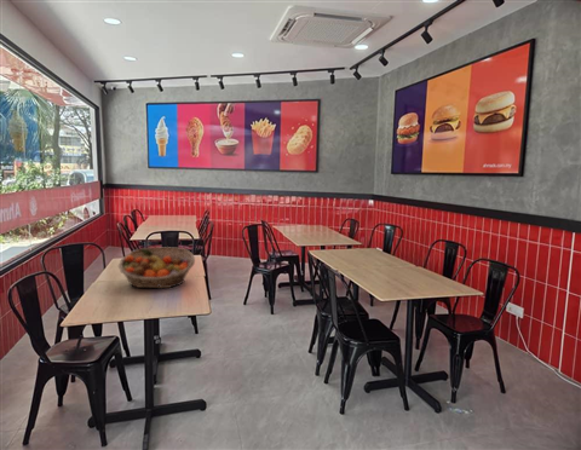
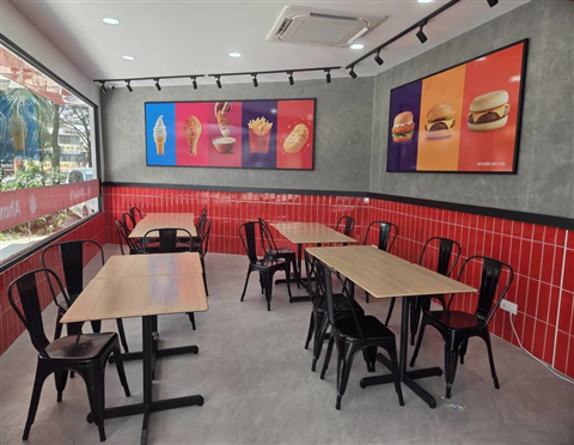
- fruit basket (157, 266)
